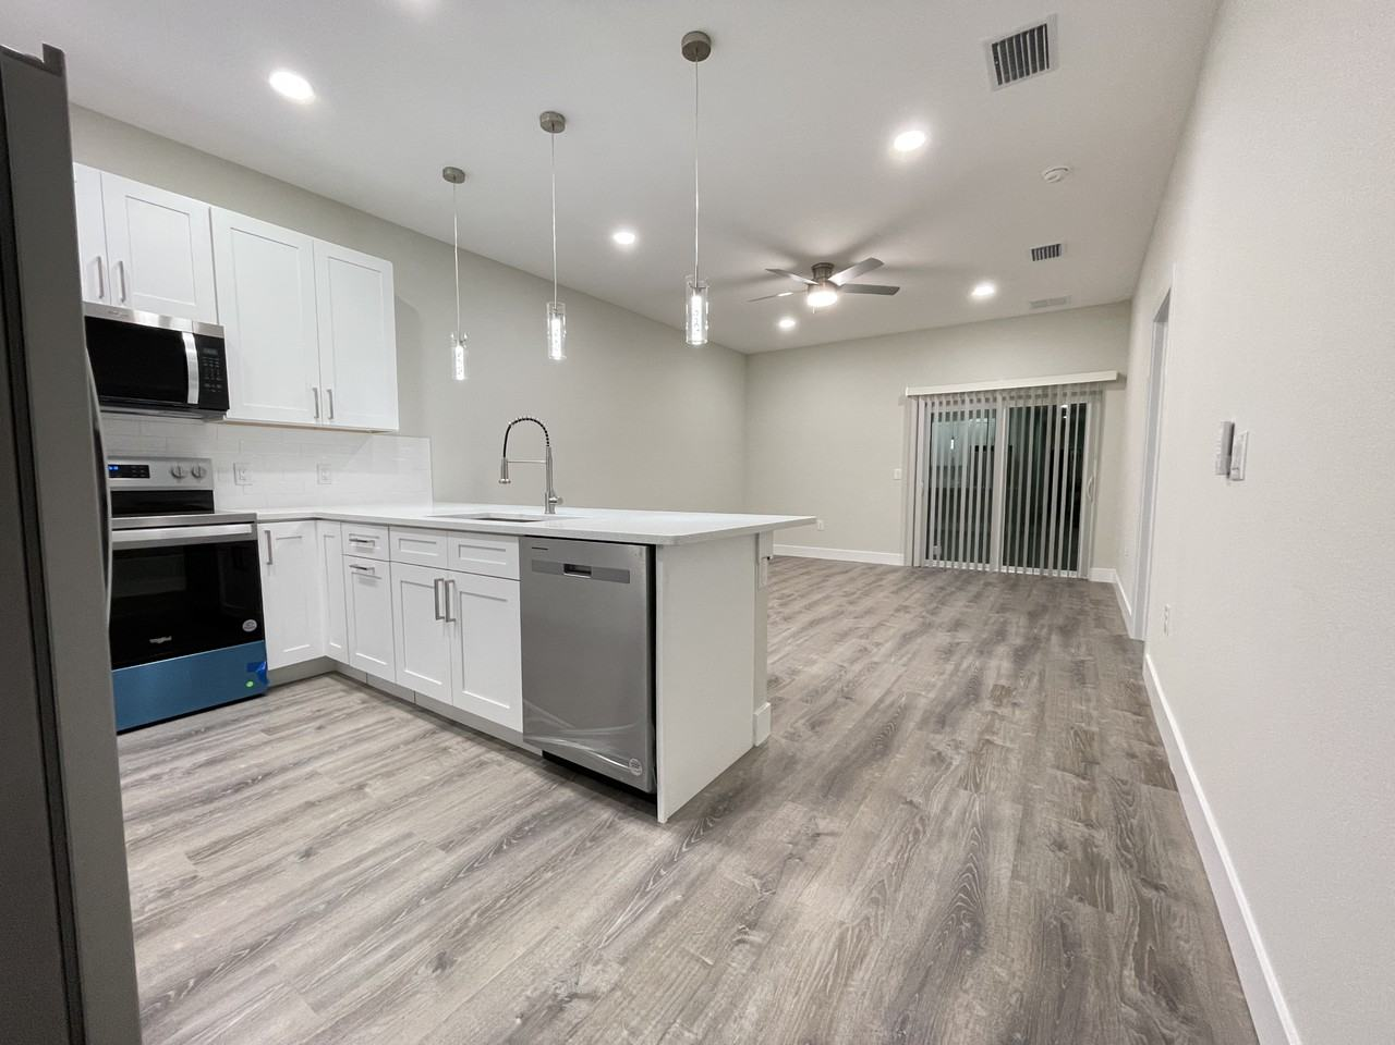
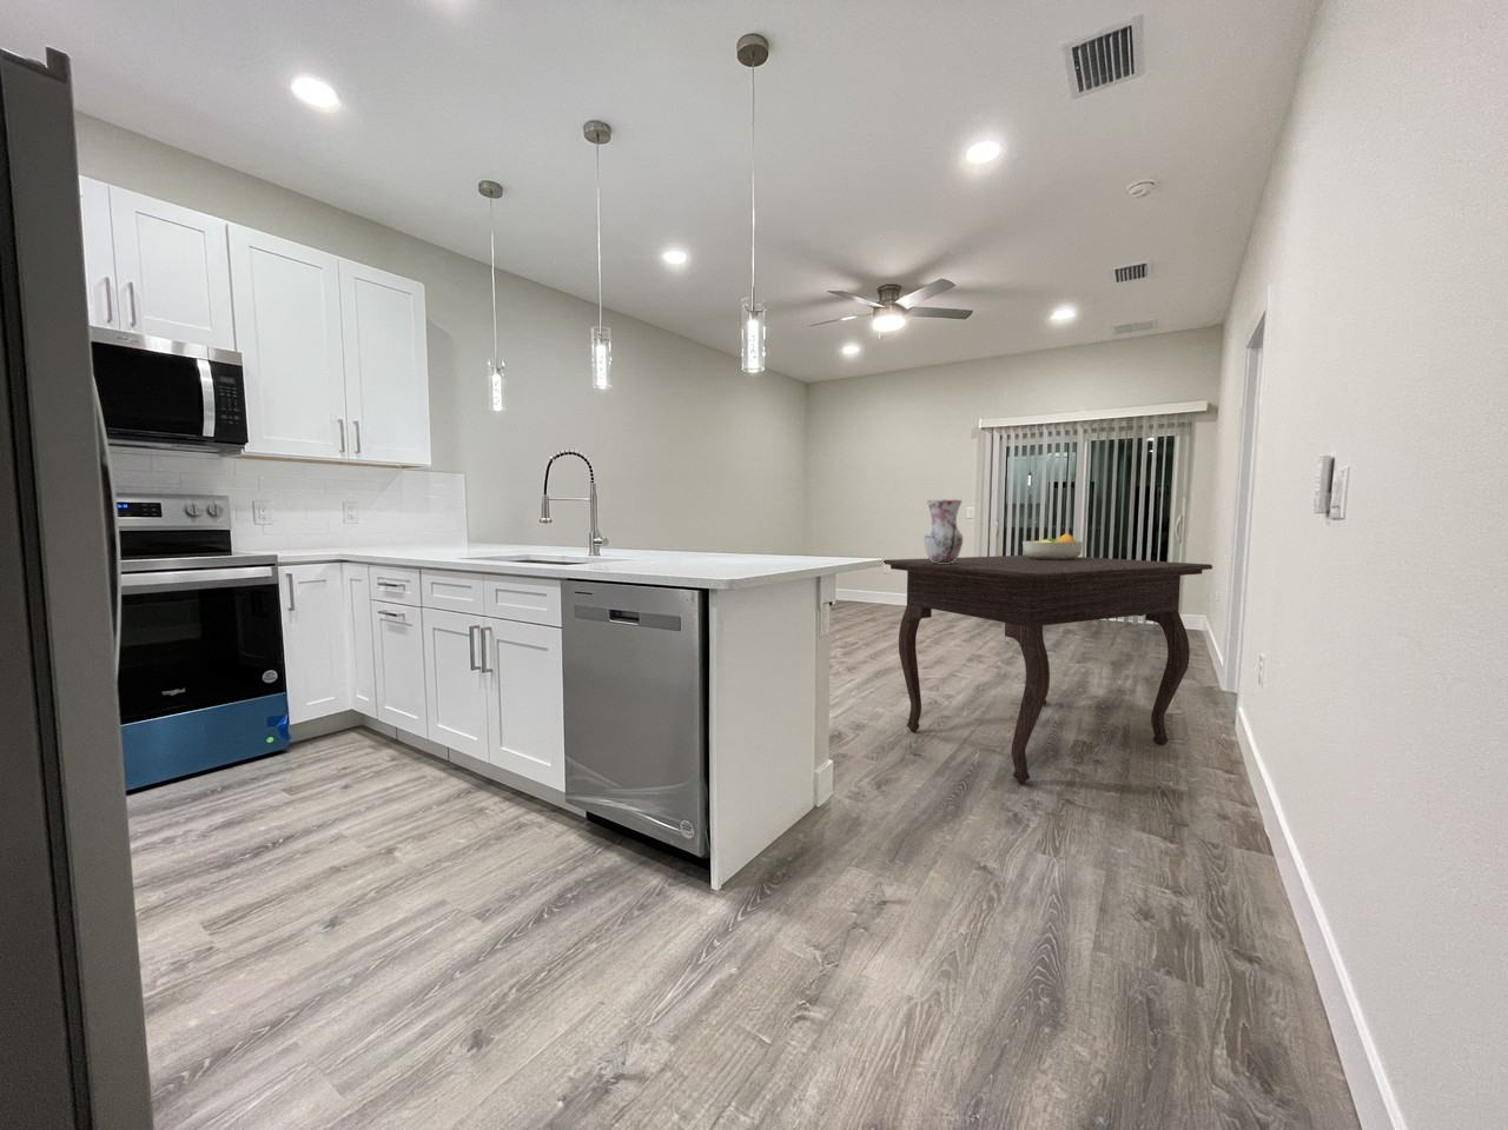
+ vase (943, 531)
+ dining table (1035, 649)
+ fruit bowl (1052, 545)
